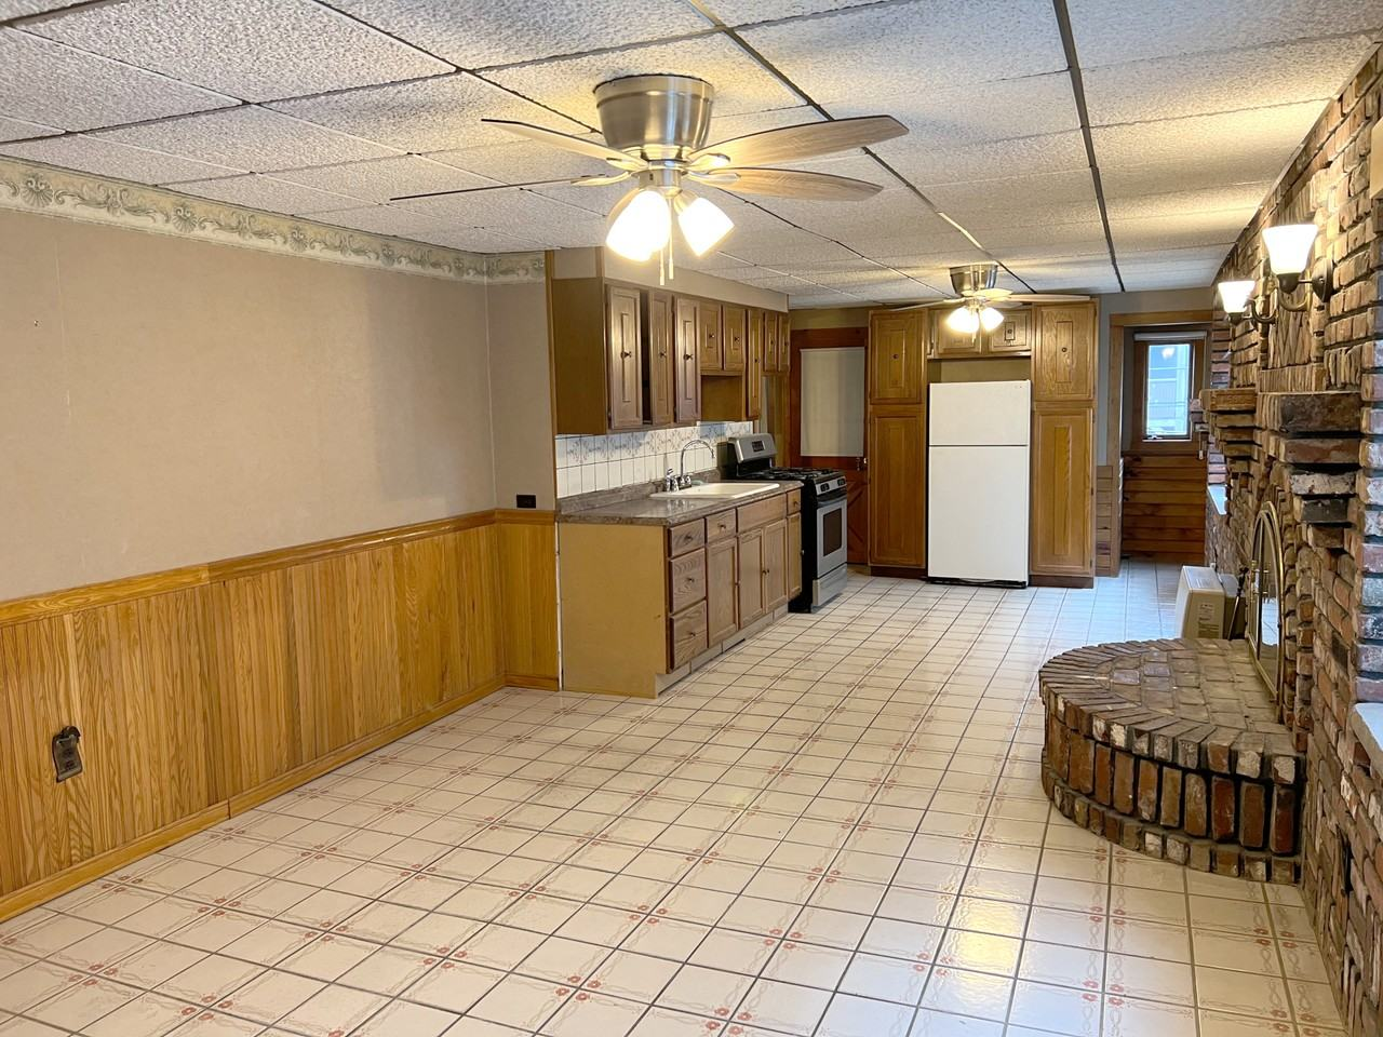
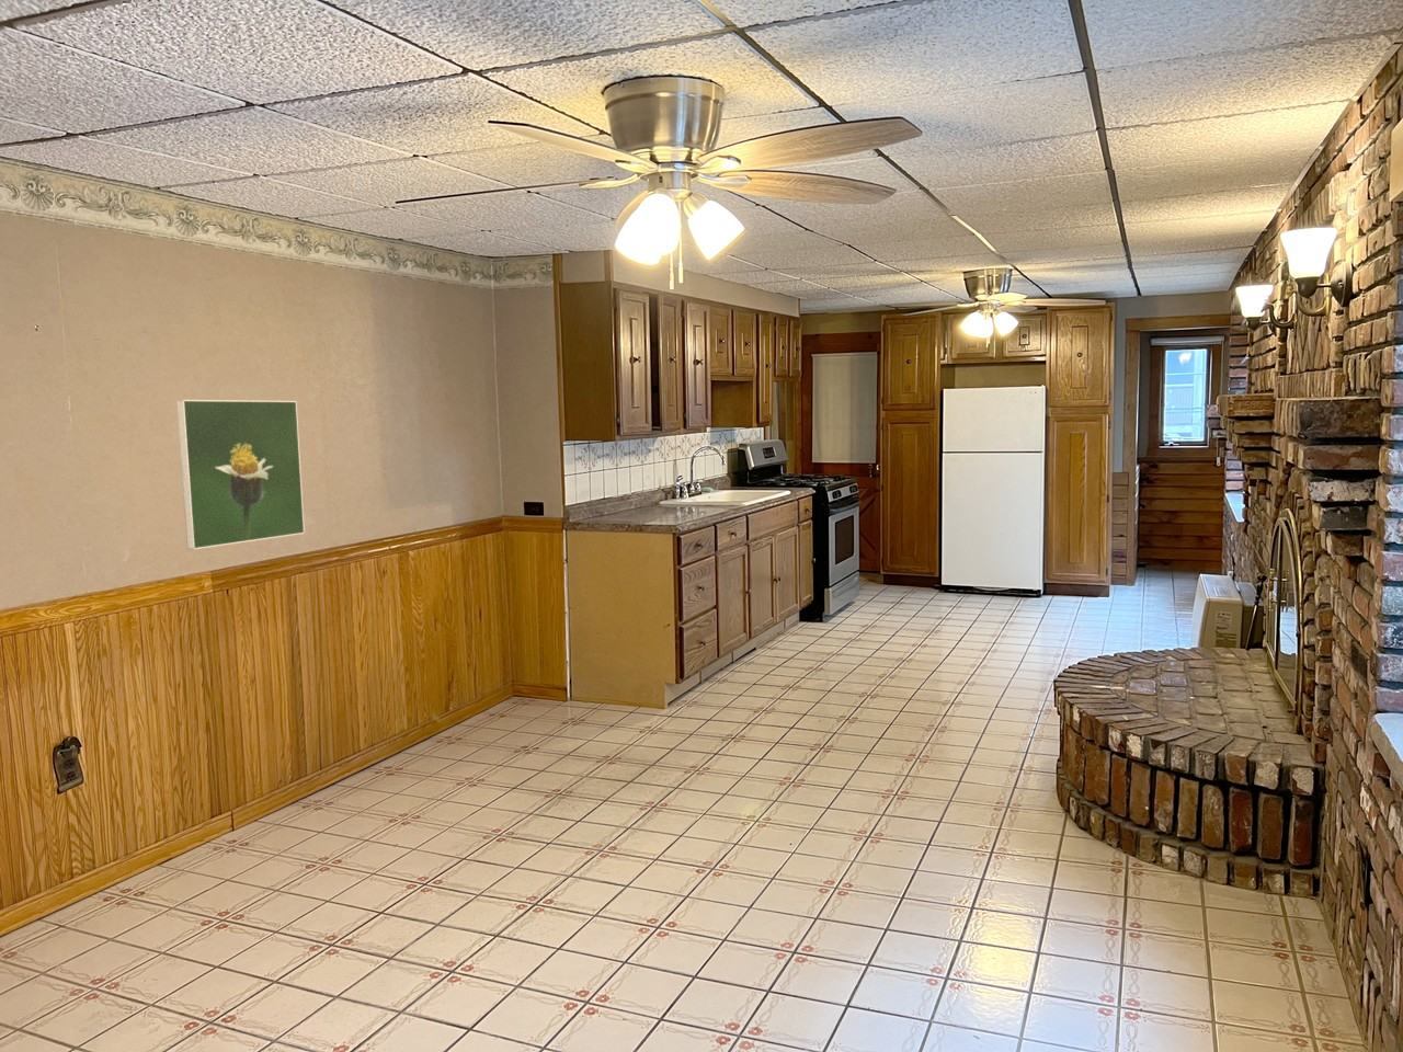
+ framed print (244, 470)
